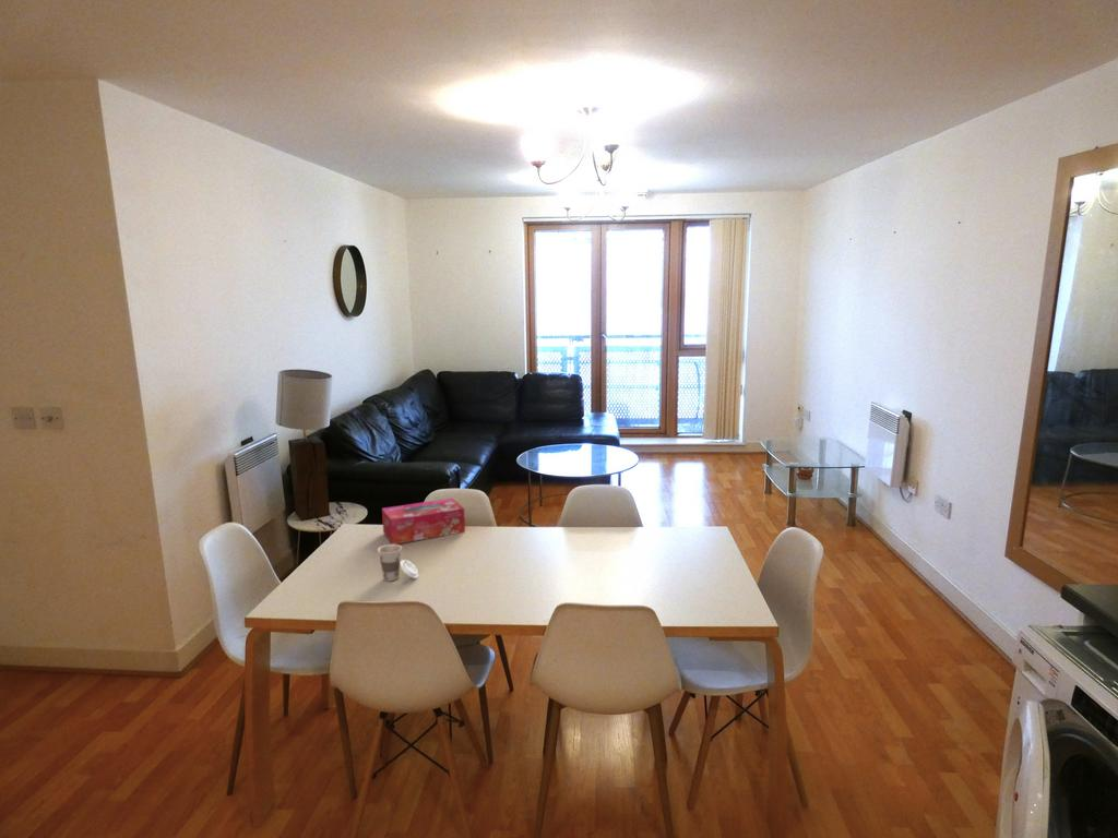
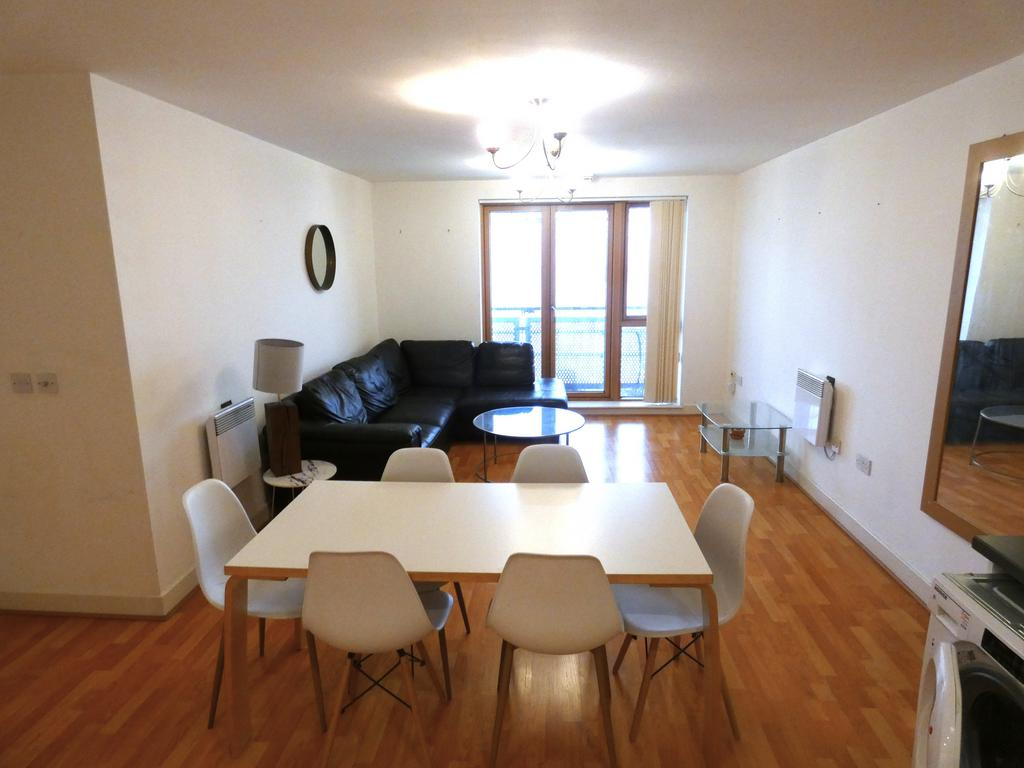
- cup (397, 563)
- tissue box (424, 519)
